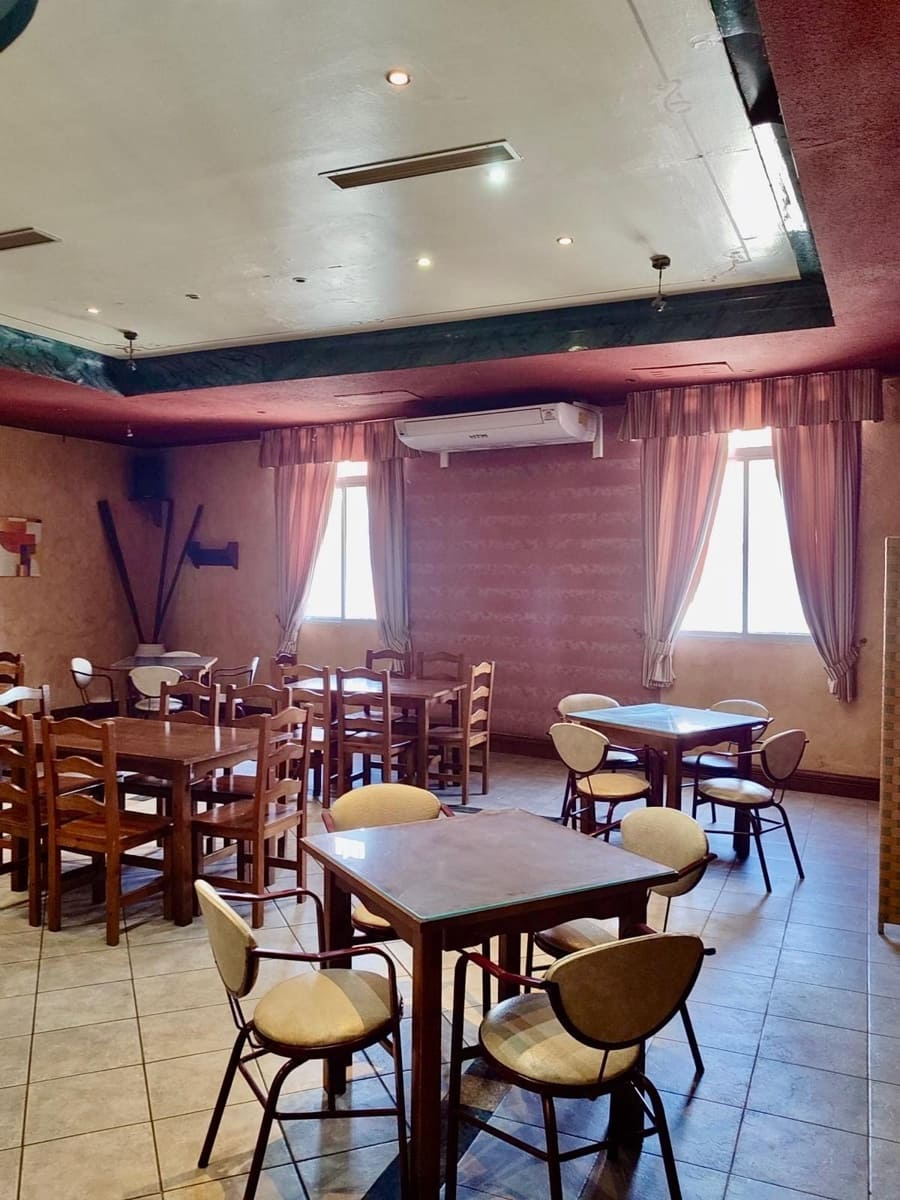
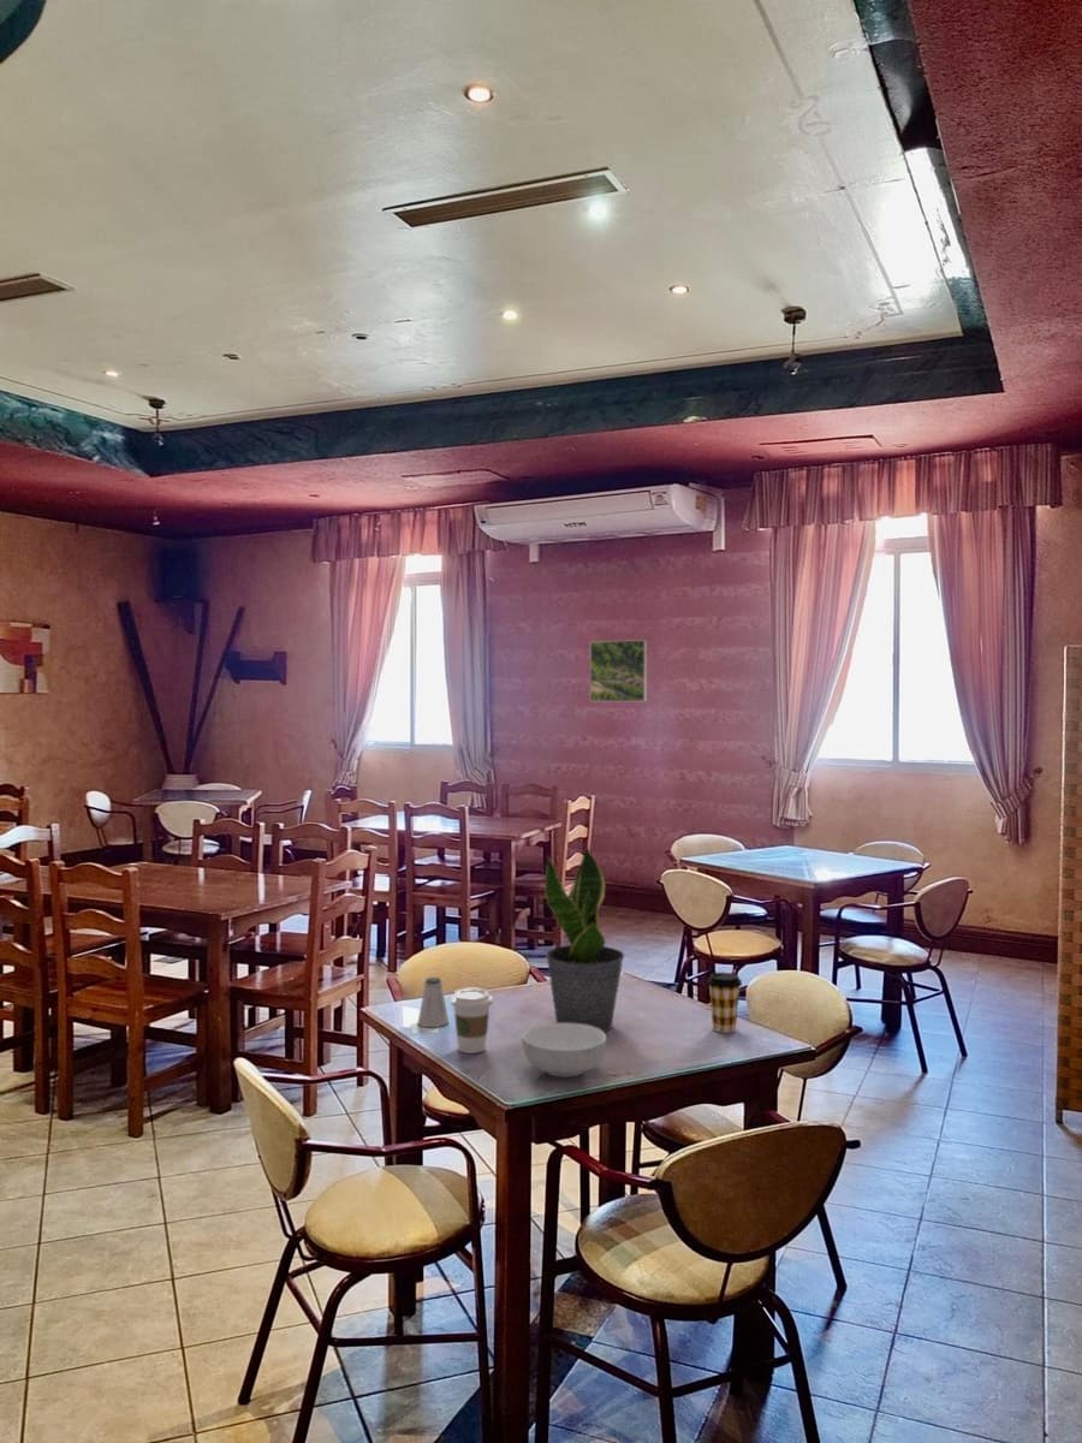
+ potted plant (584, 938)
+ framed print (618, 671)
+ cereal bowl (564, 1052)
+ saltshaker (433, 1000)
+ coffee cup (724, 1002)
+ coffee cup (471, 1020)
